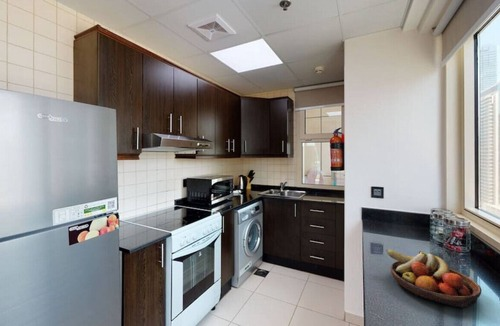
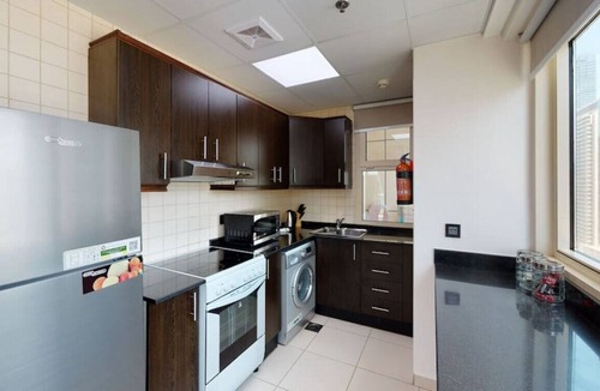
- fruit bowl (430, 272)
